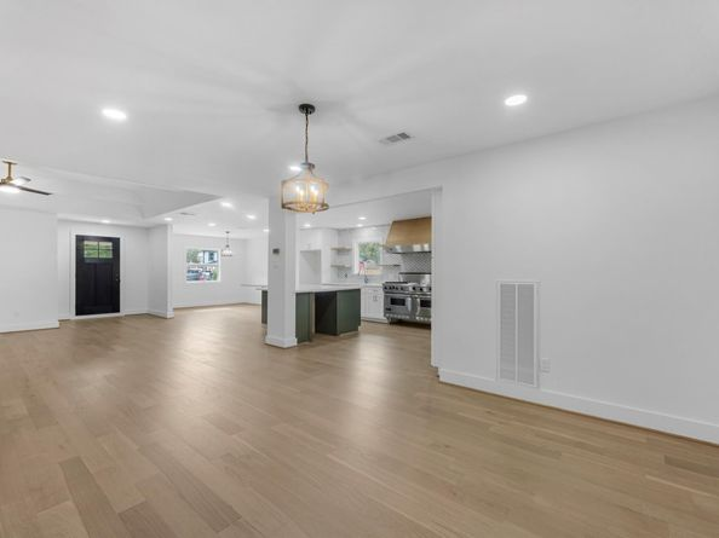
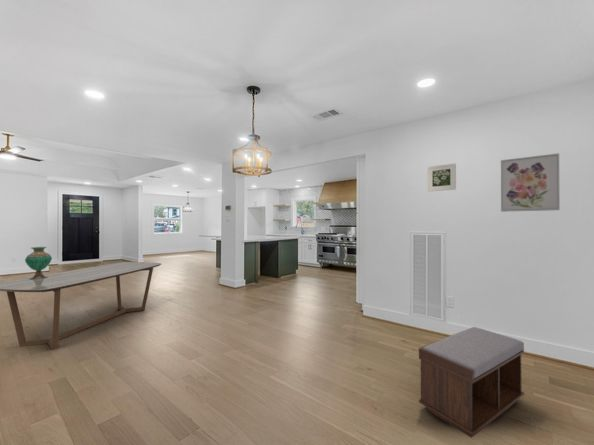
+ bench (473, 373)
+ dining table (90, 282)
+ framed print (441, 177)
+ wall art (528, 184)
+ decorative urn (38, 262)
